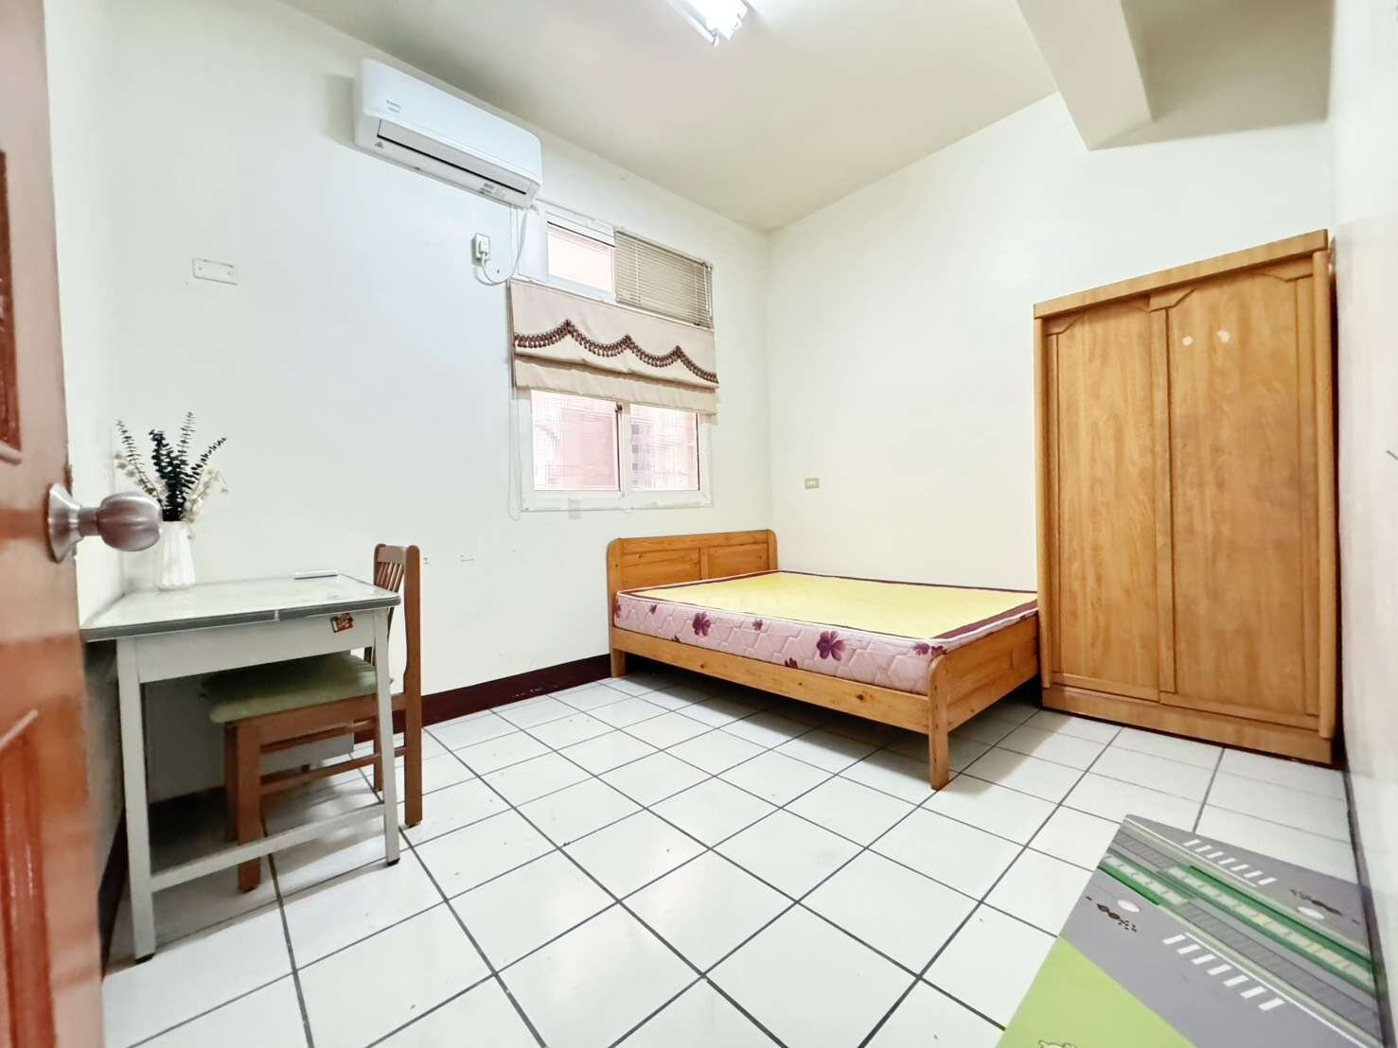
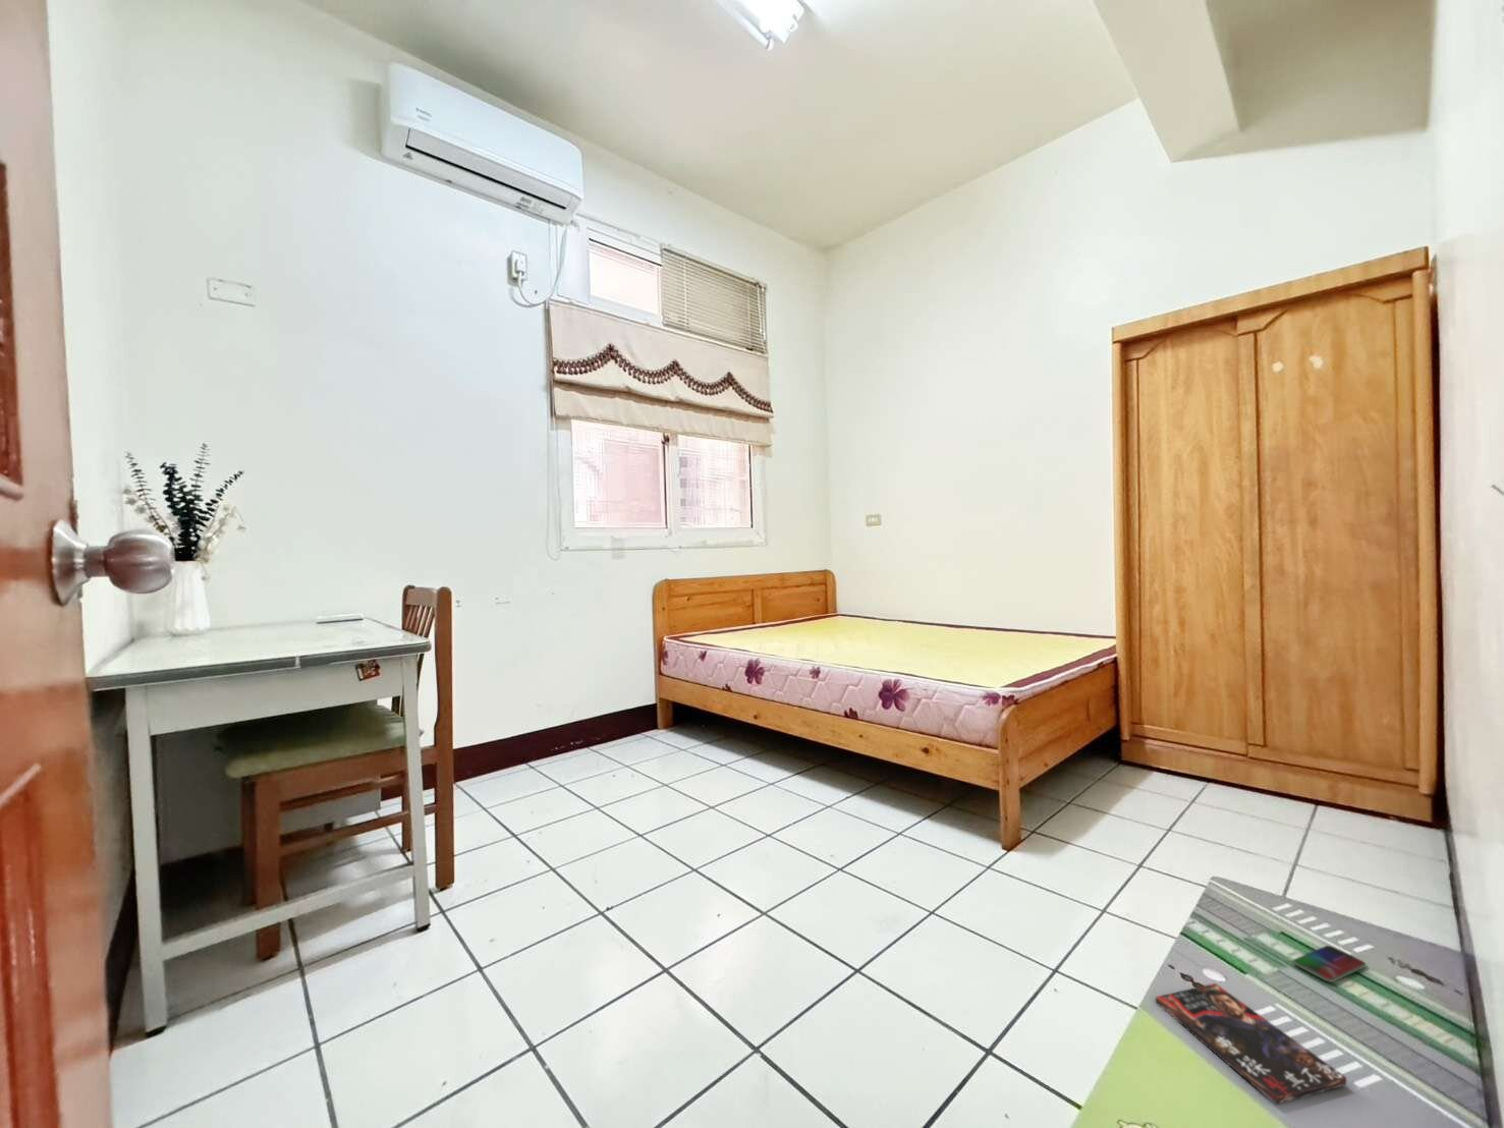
+ smartphone (1329, 963)
+ book (1242, 1037)
